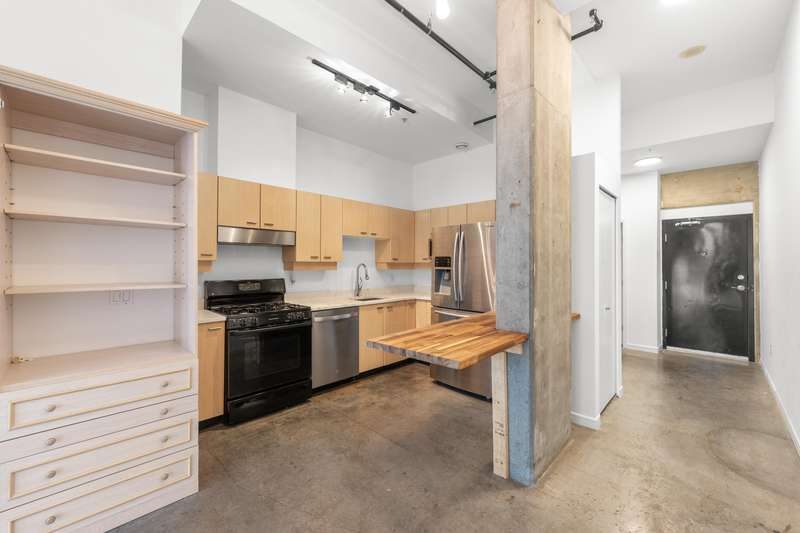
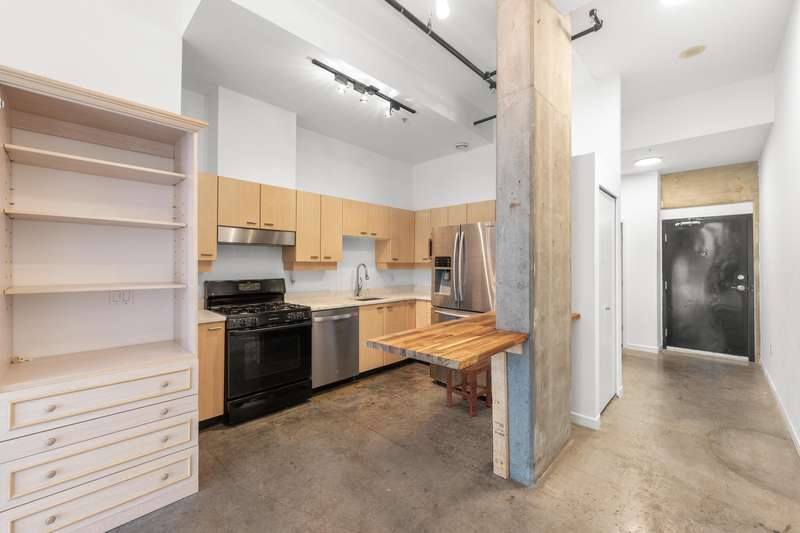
+ stool (469, 383)
